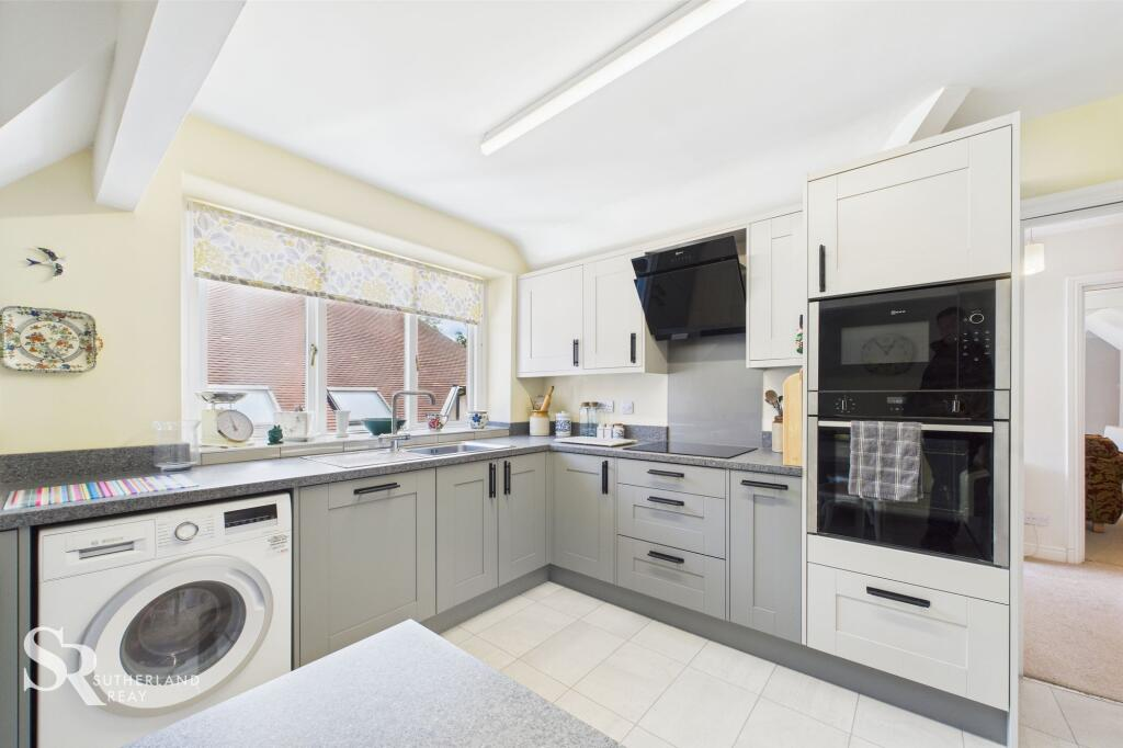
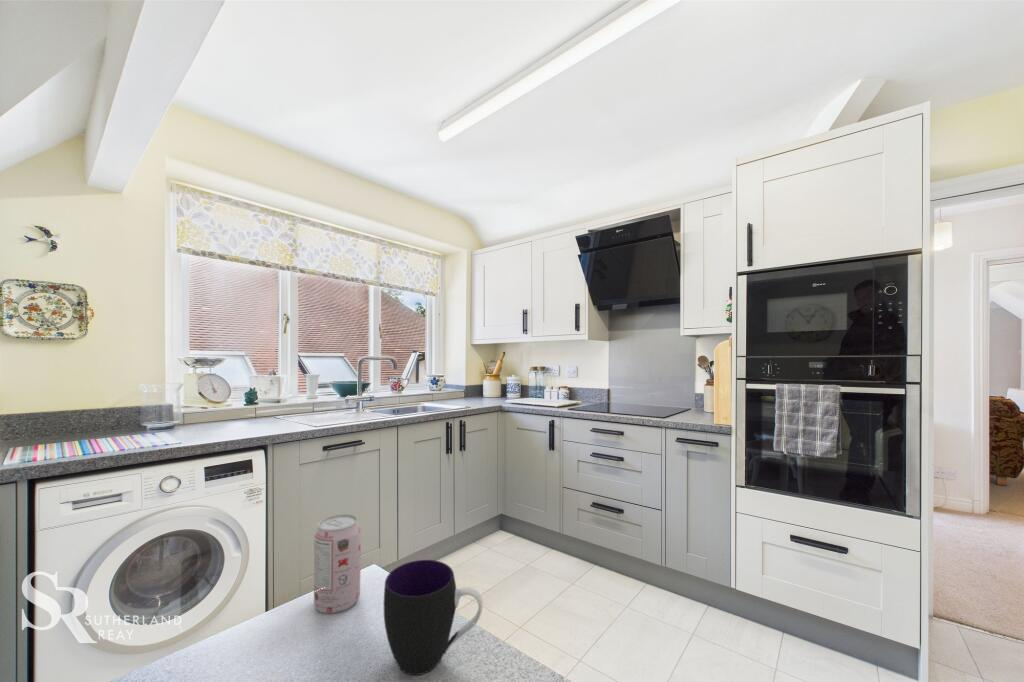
+ beverage can (337, 561)
+ cup (433, 618)
